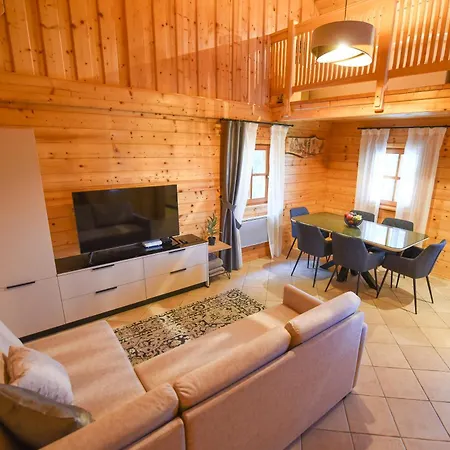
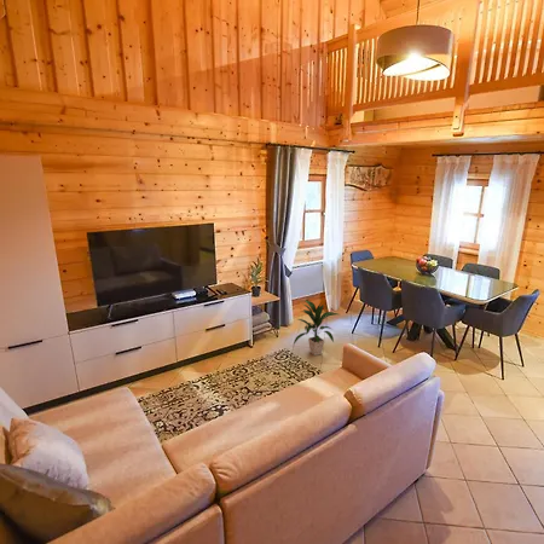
+ indoor plant (314, 326)
